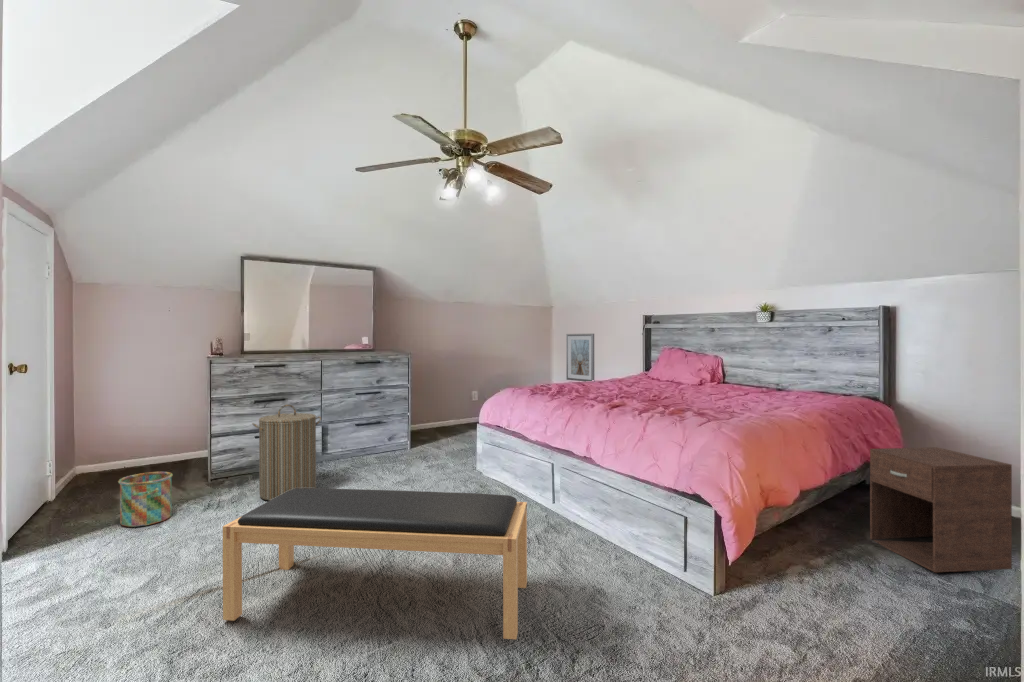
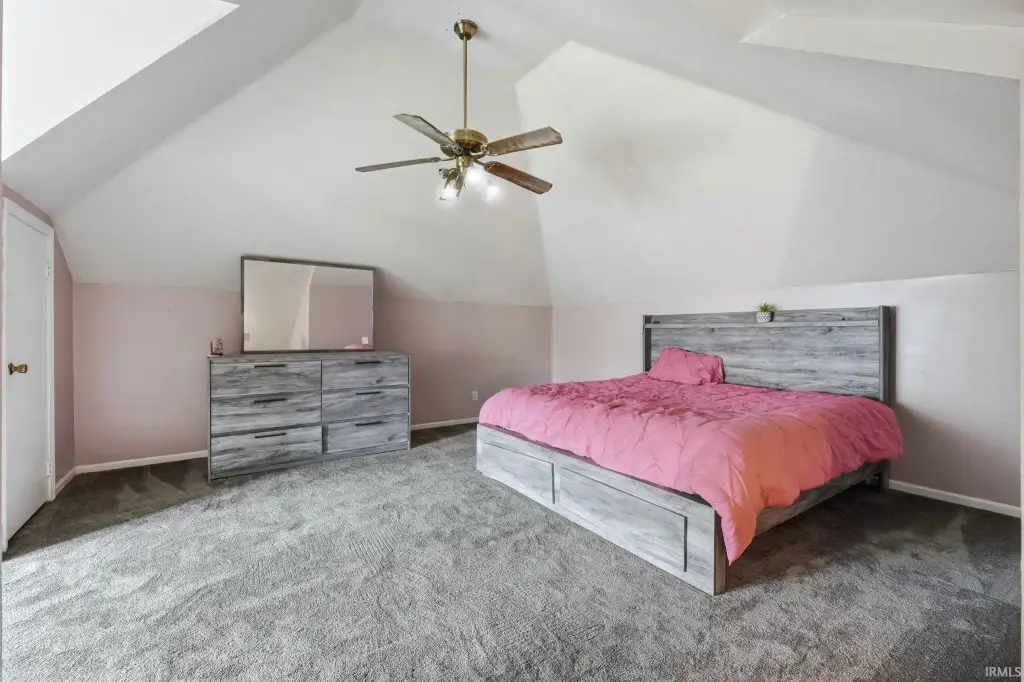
- bucket (146, 498)
- picture frame (579, 357)
- bench (385, 549)
- nightstand (933, 504)
- laundry hamper (288, 448)
